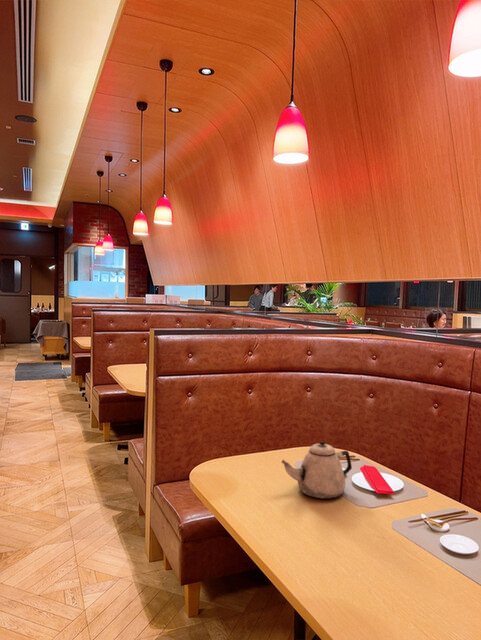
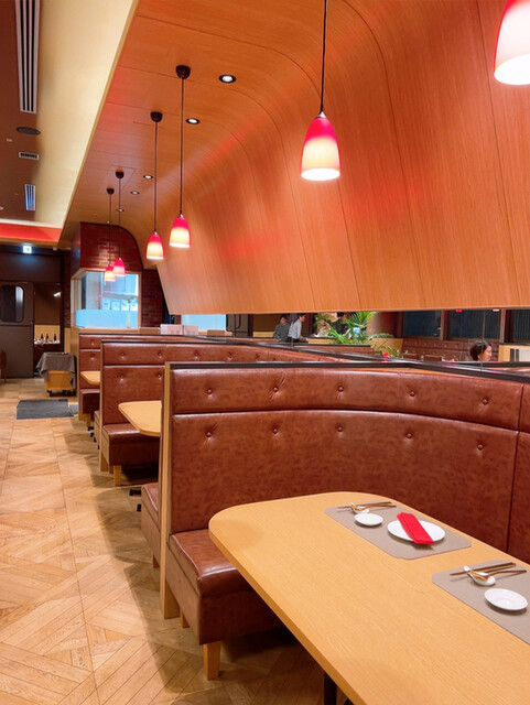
- teapot (317, 466)
